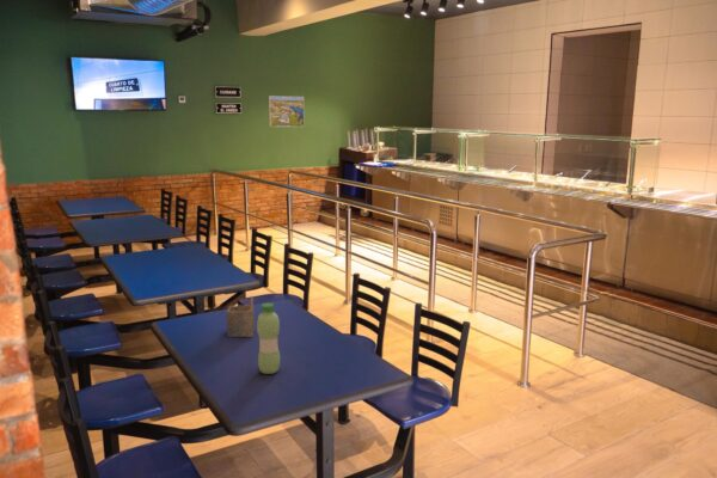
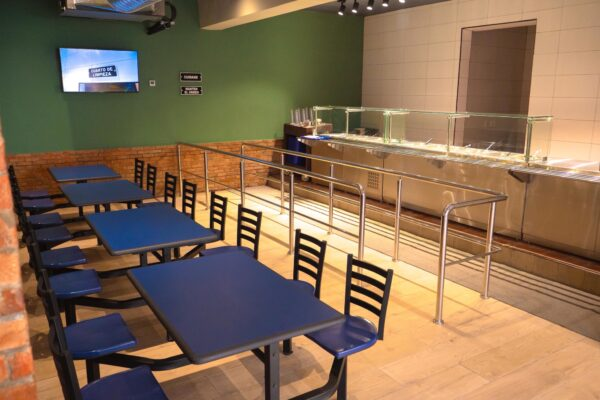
- napkin holder (240, 315)
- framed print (287, 111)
- water bottle (268, 338)
